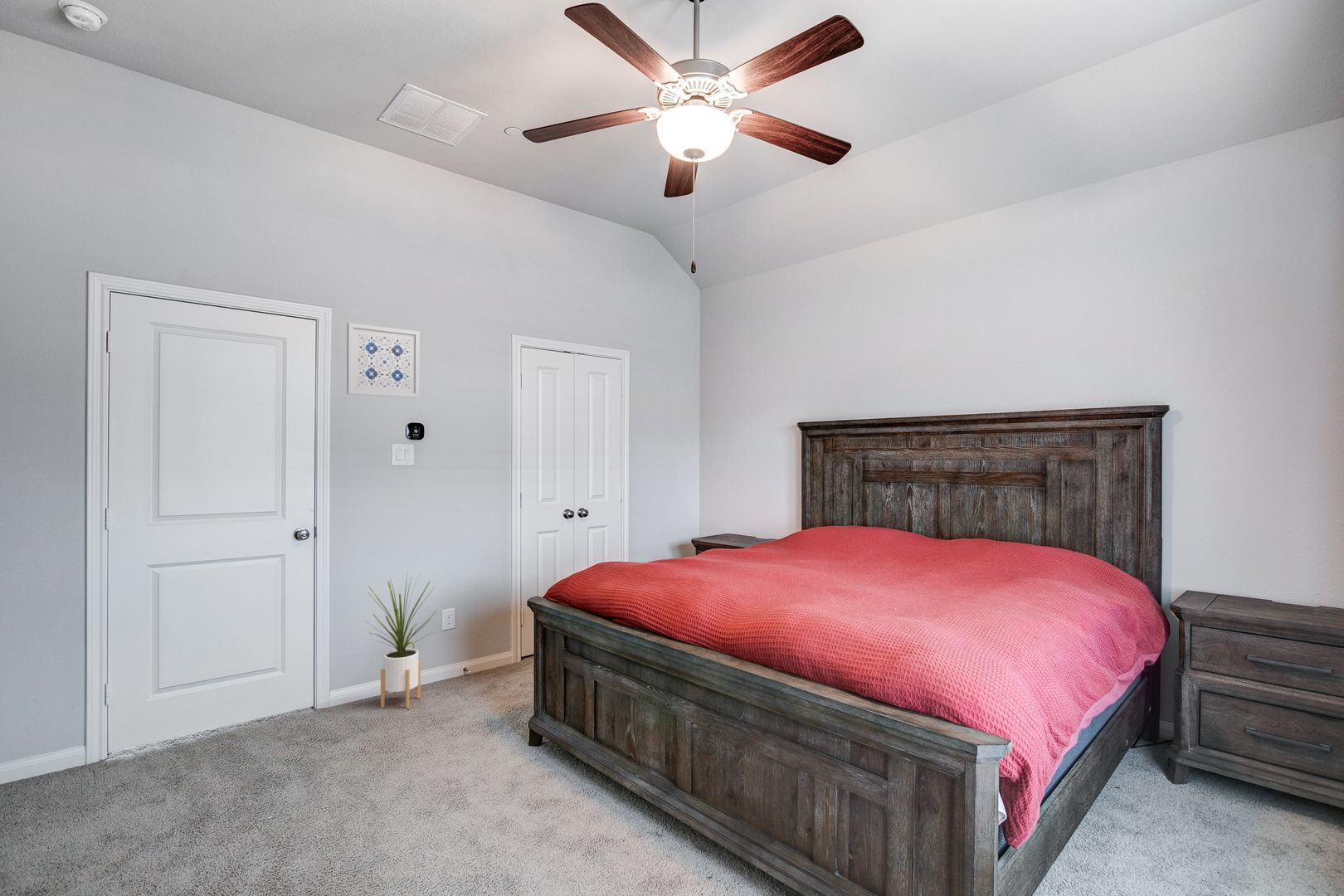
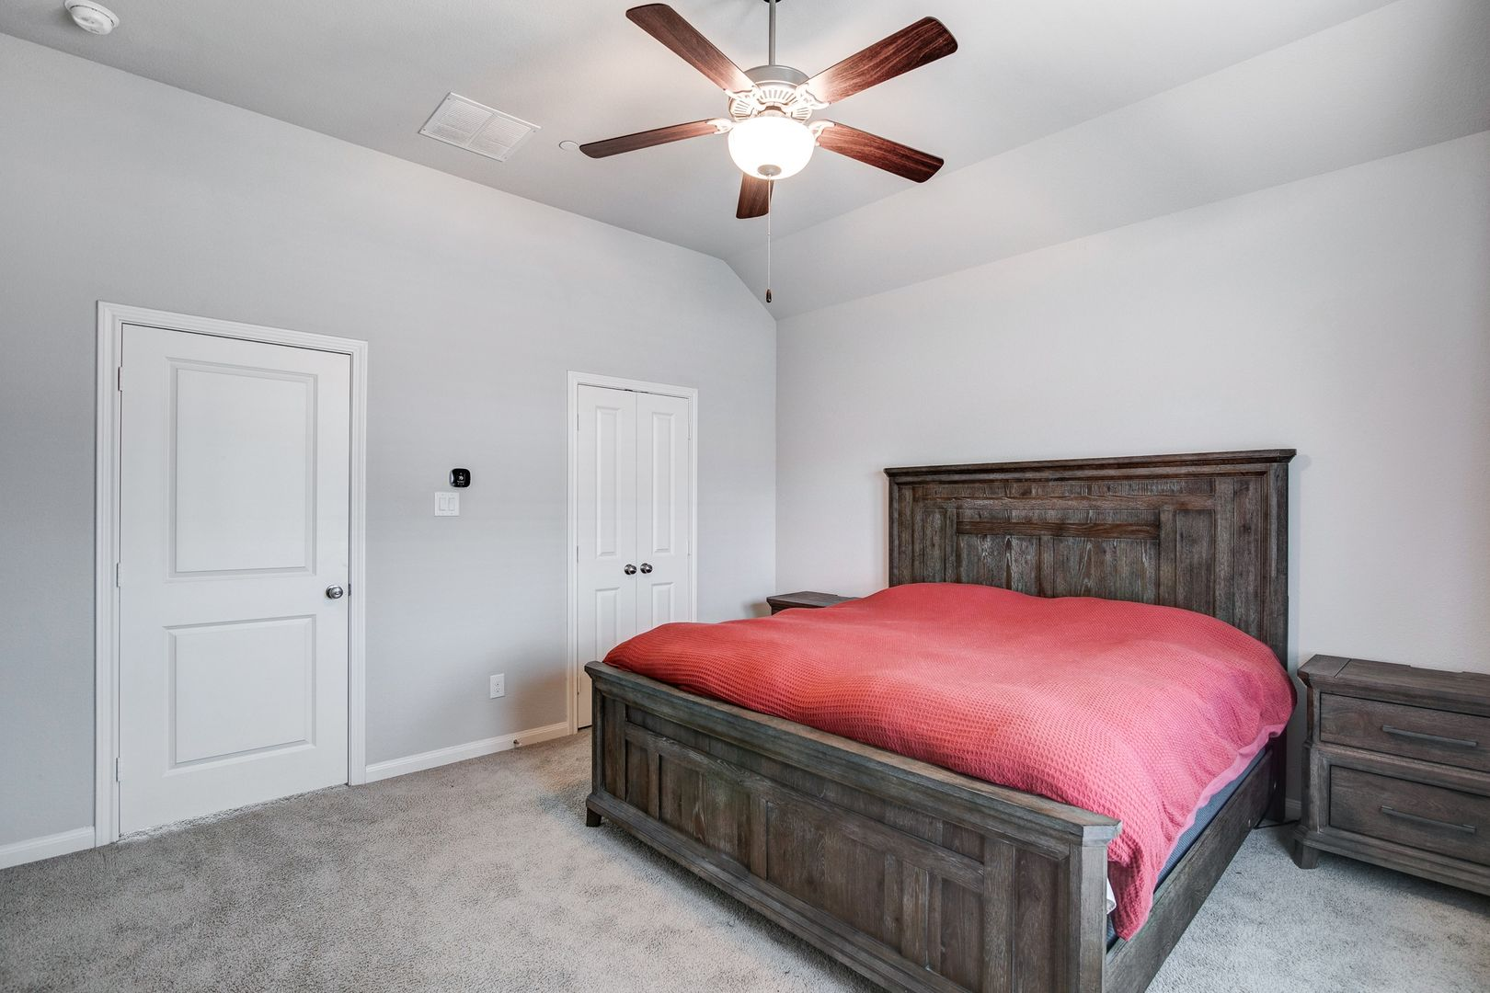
- house plant (402, 637)
- wall art (384, 362)
